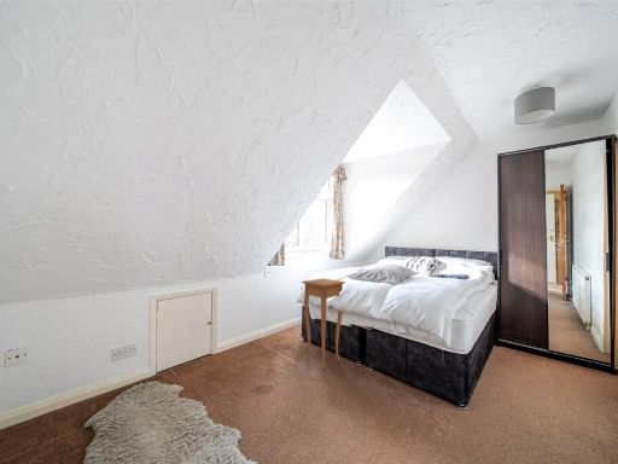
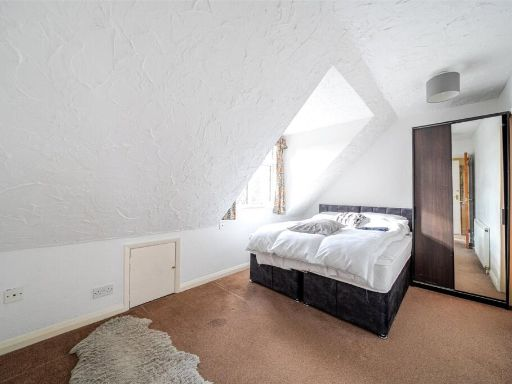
- side table (322, 320)
